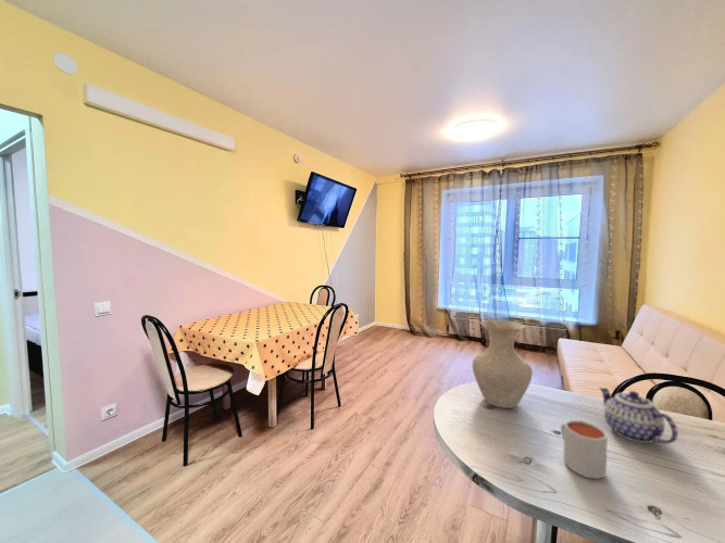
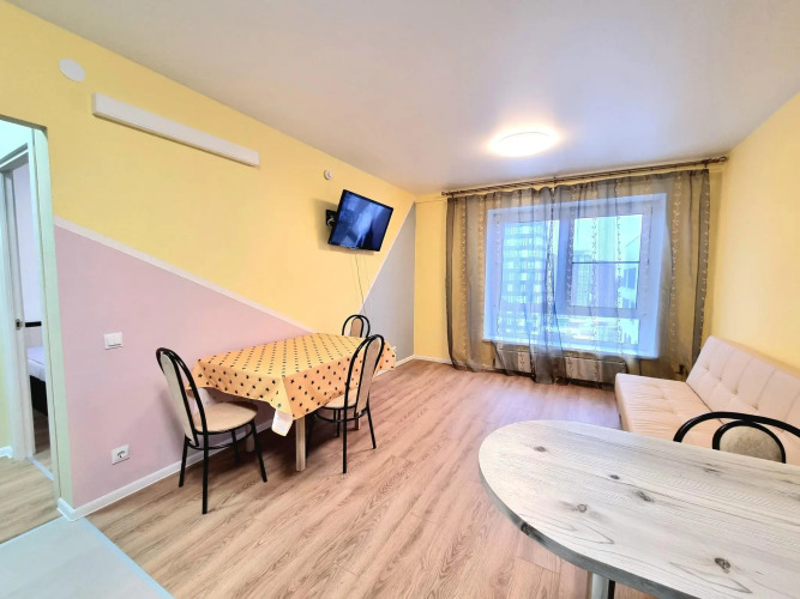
- vase (501, 363)
- mug (579, 444)
- teapot (633, 413)
